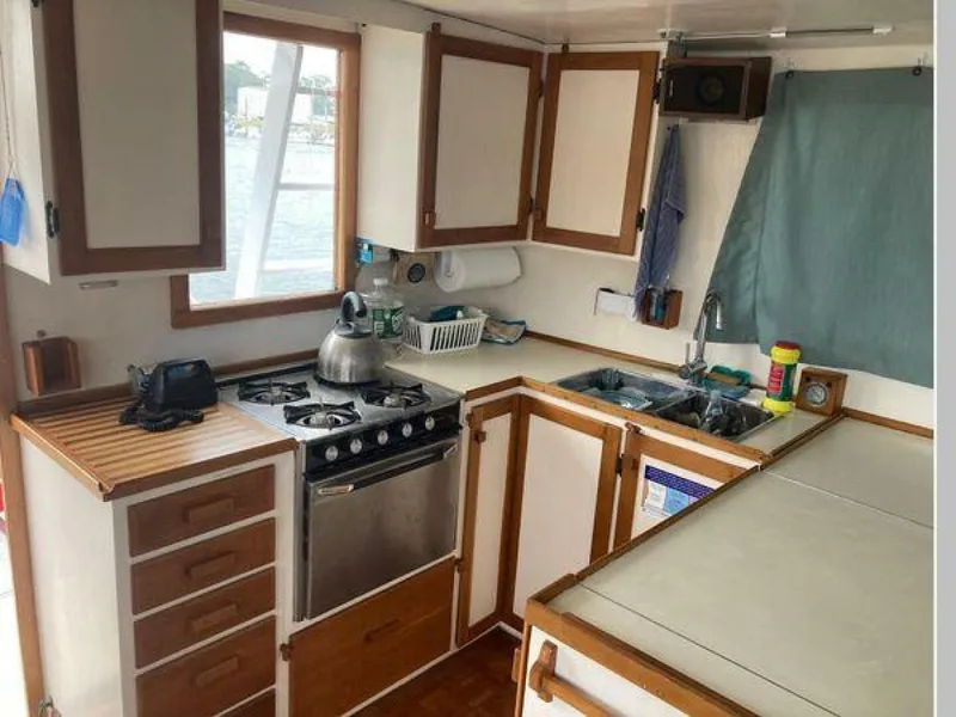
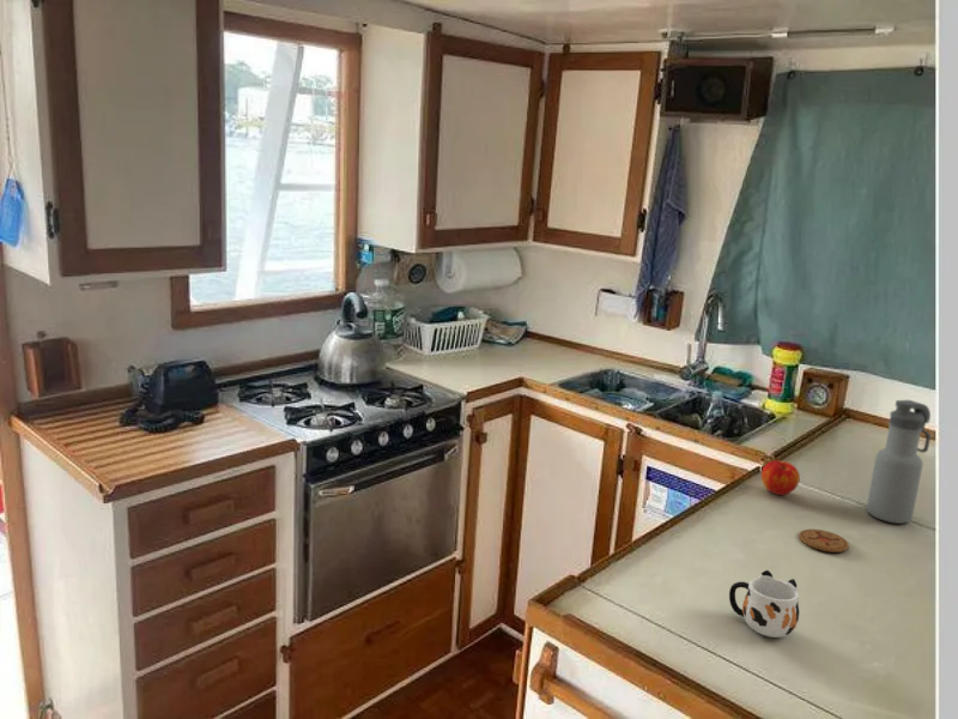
+ apple (780, 478)
+ water bottle (899, 459)
+ coaster (823, 539)
+ mug (763, 602)
